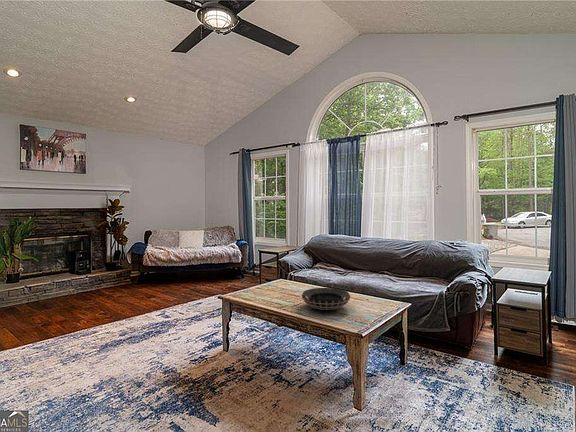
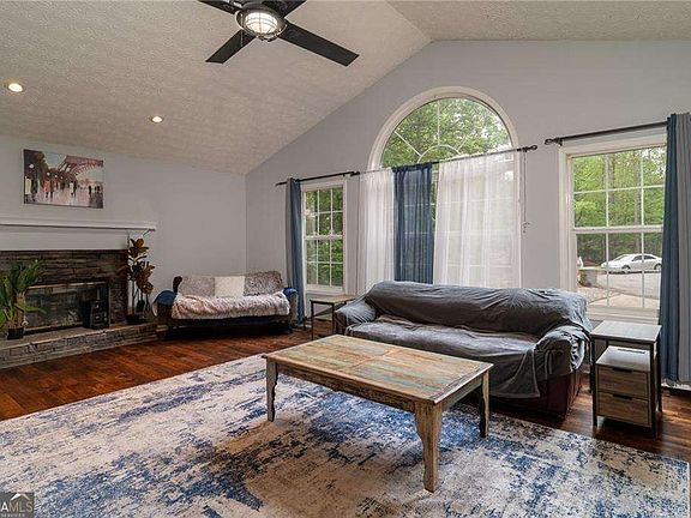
- decorative bowl (326, 300)
